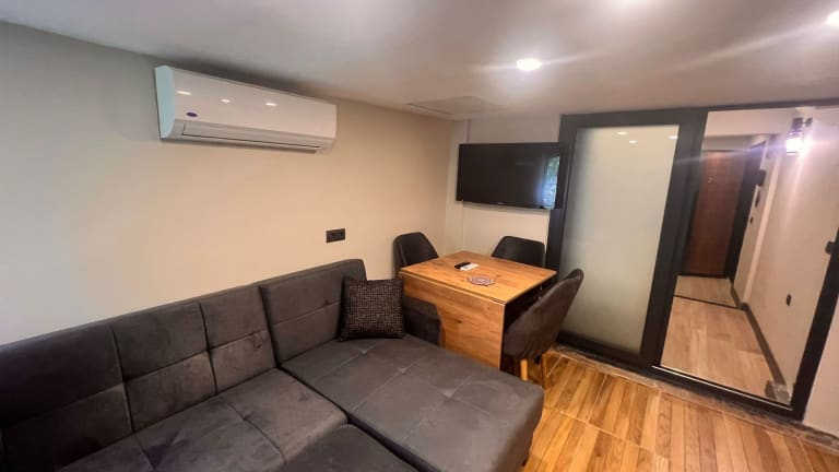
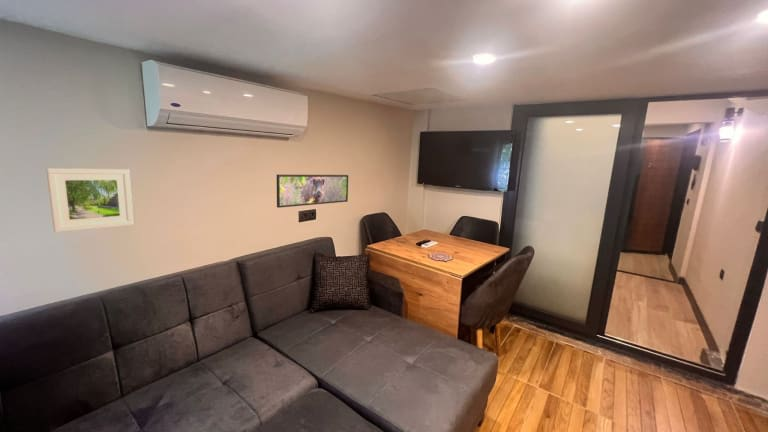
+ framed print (93, 198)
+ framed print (316, 189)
